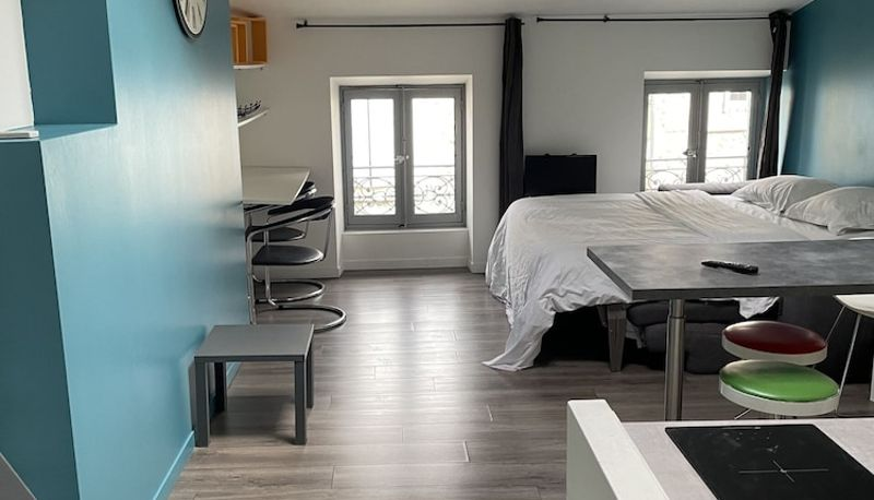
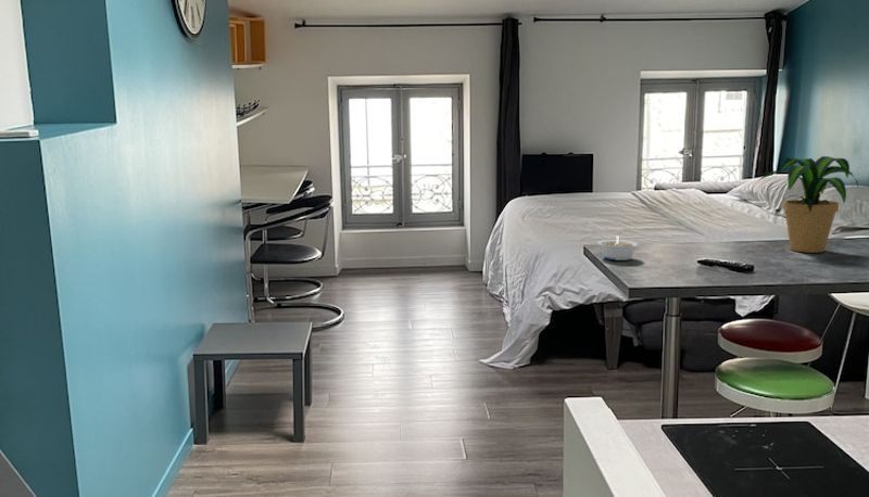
+ legume (616, 248)
+ potted plant (810, 204)
